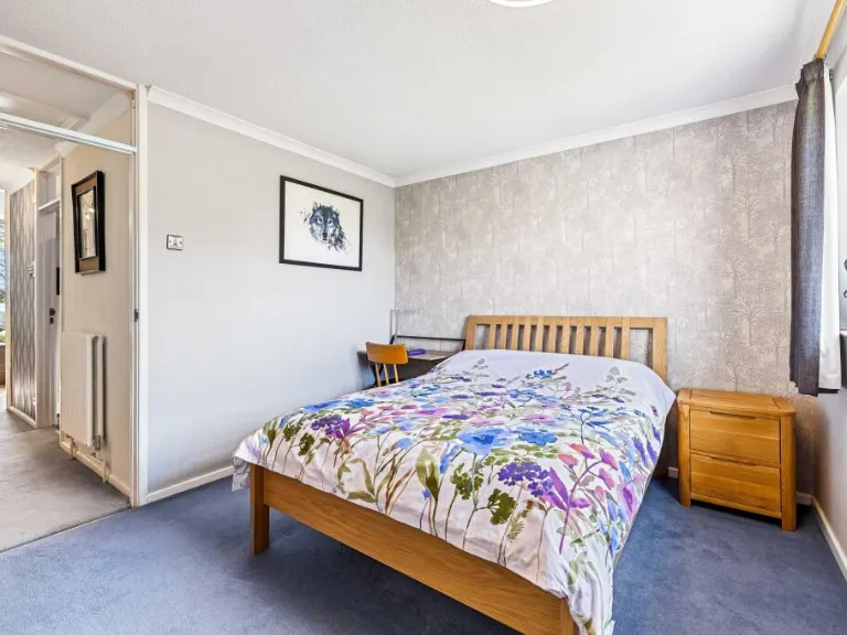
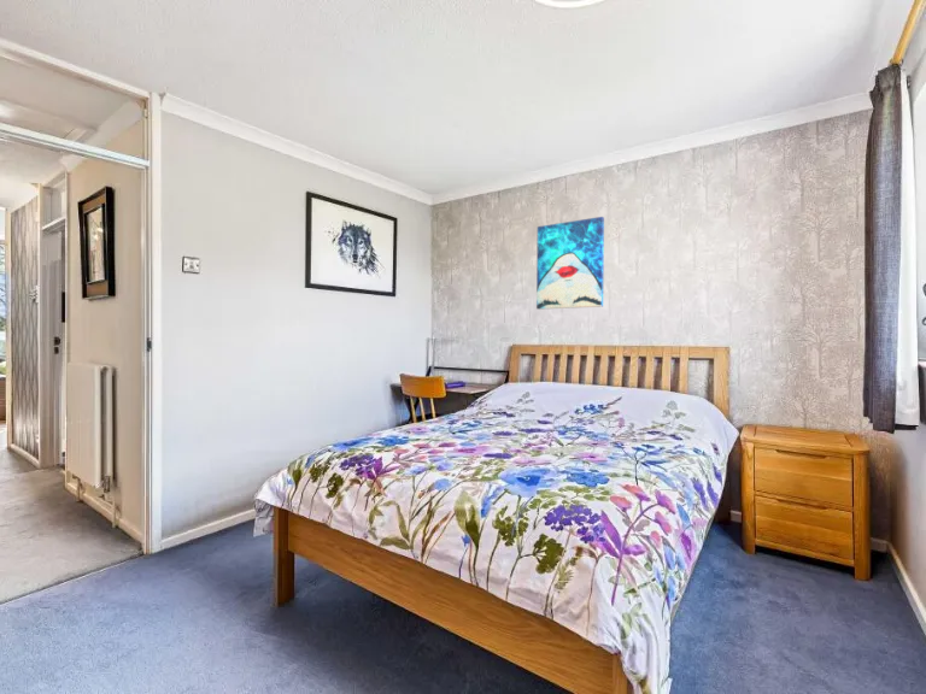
+ wall art (568, 265)
